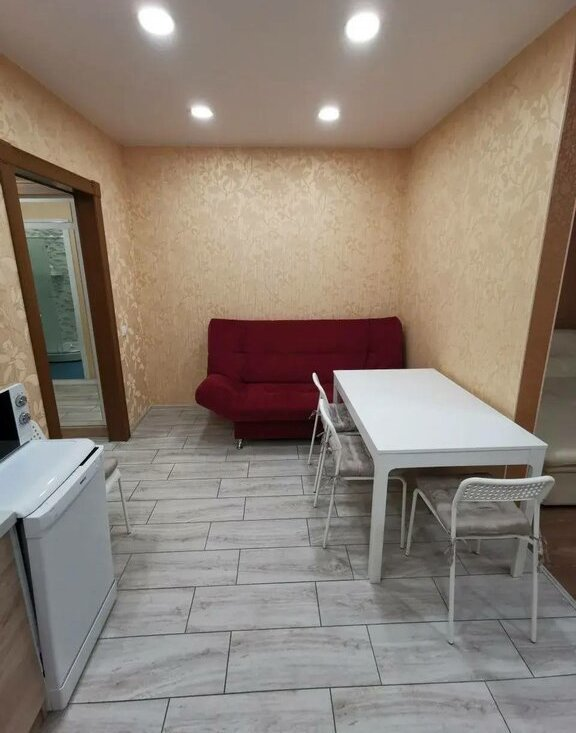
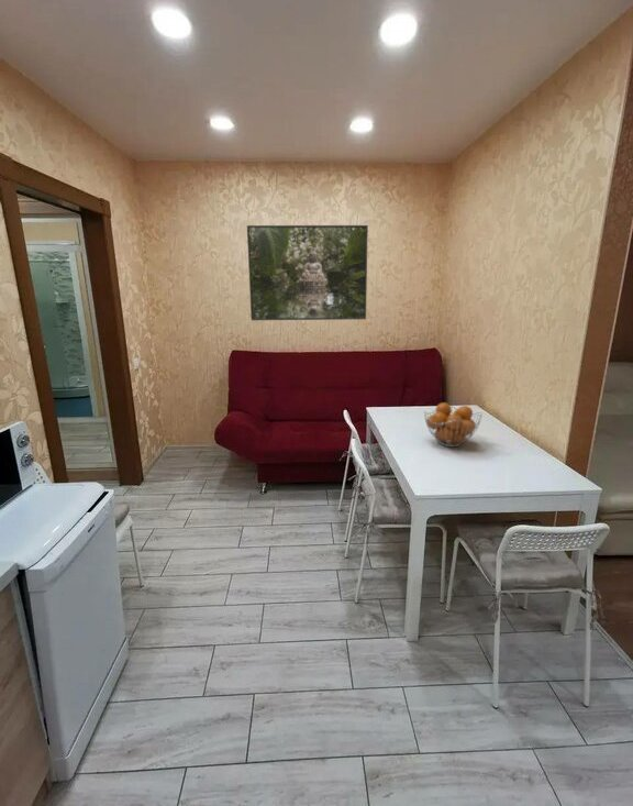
+ fruit basket (451, 423)
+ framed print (308, 274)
